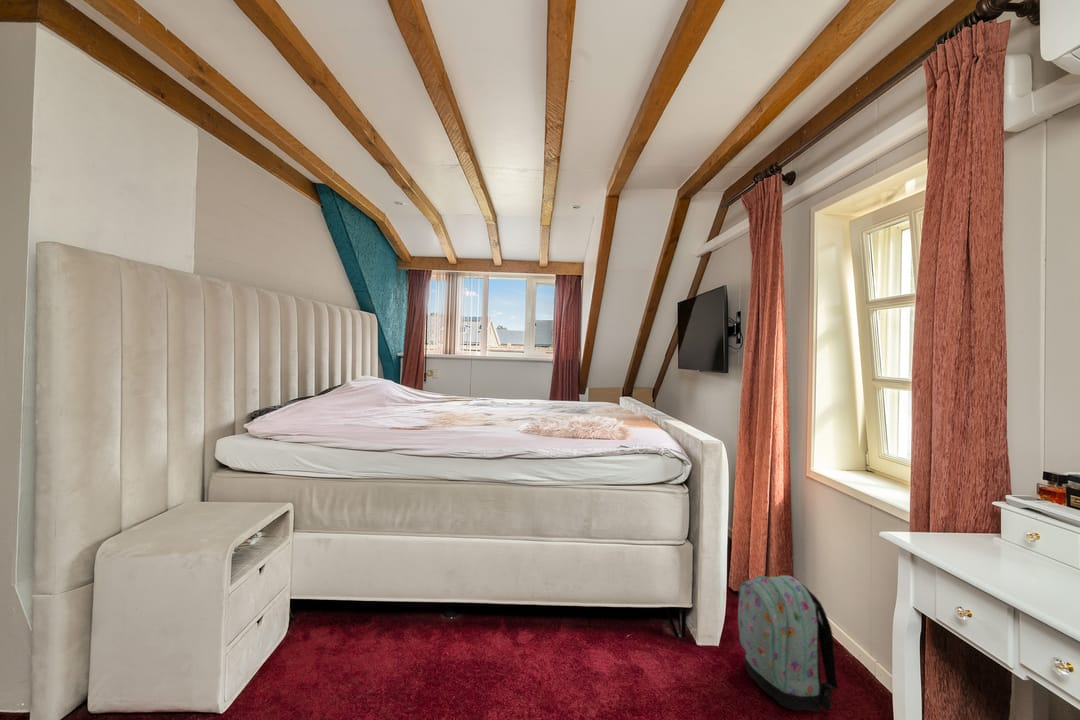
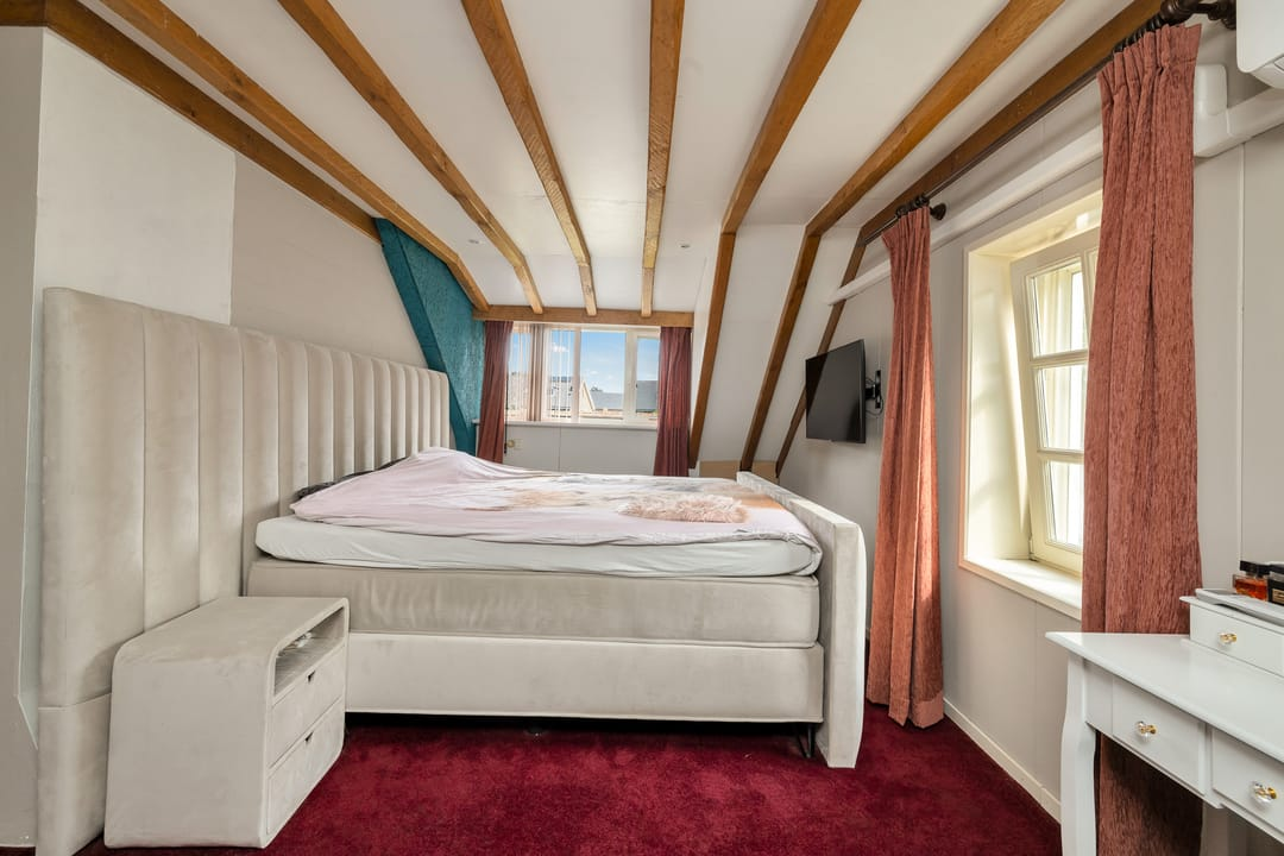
- backpack (780, 633)
